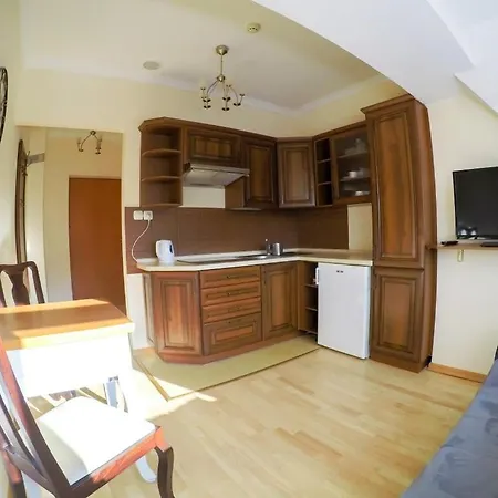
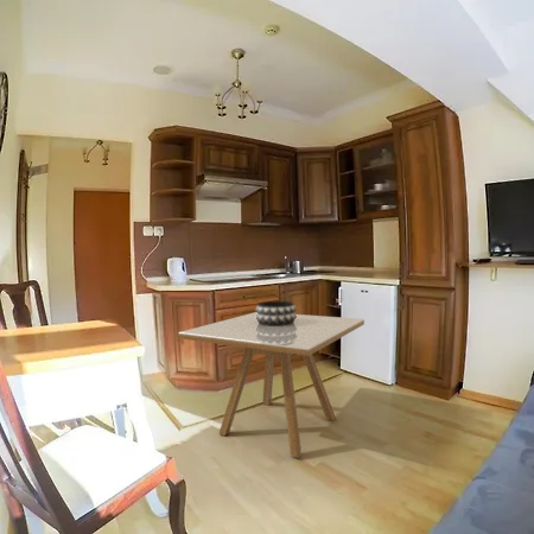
+ dining table (281, 373)
+ decorative bowl (275, 312)
